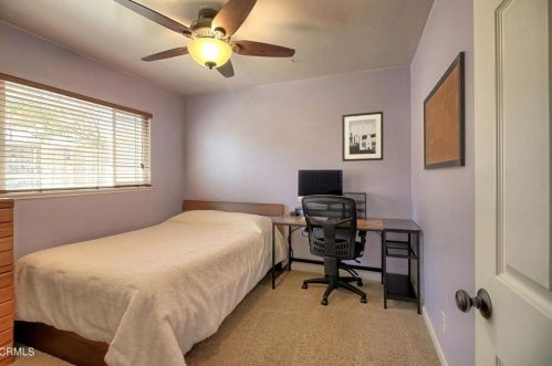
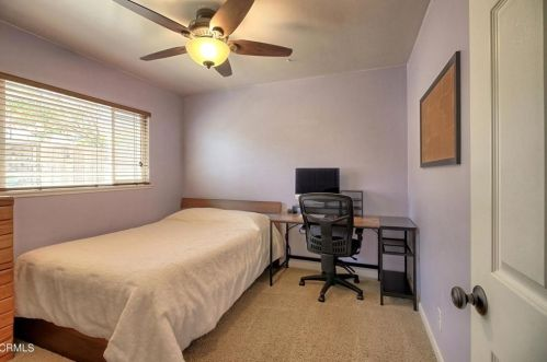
- wall art (362, 137)
